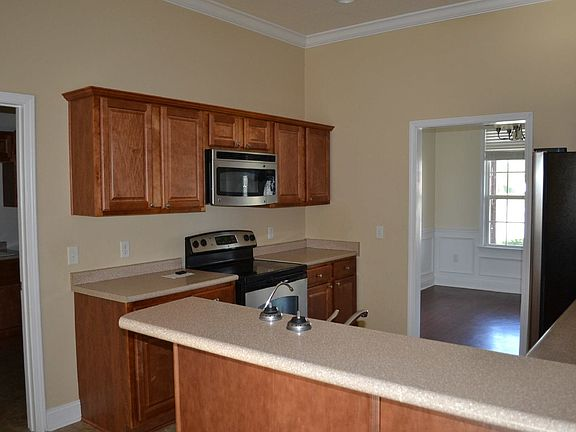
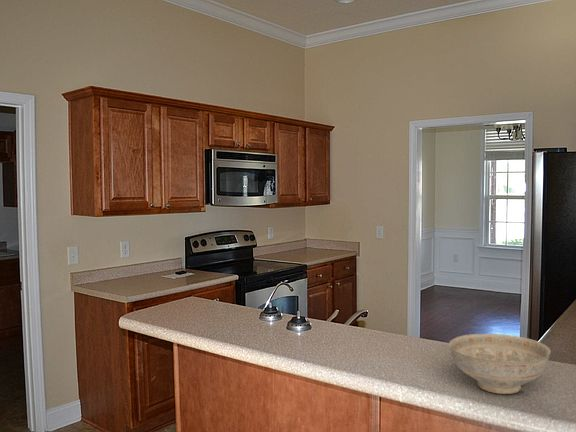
+ decorative bowl (497, 365)
